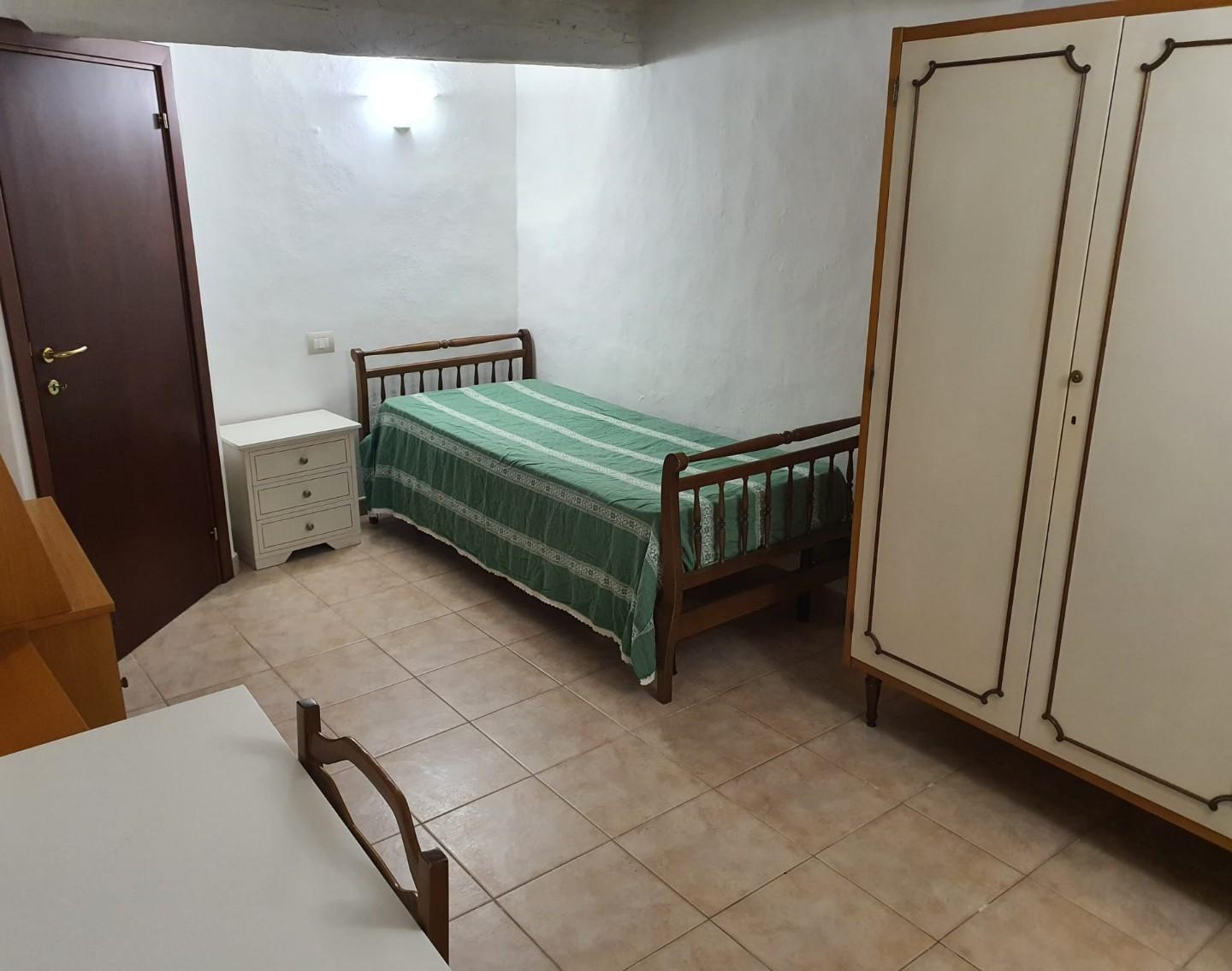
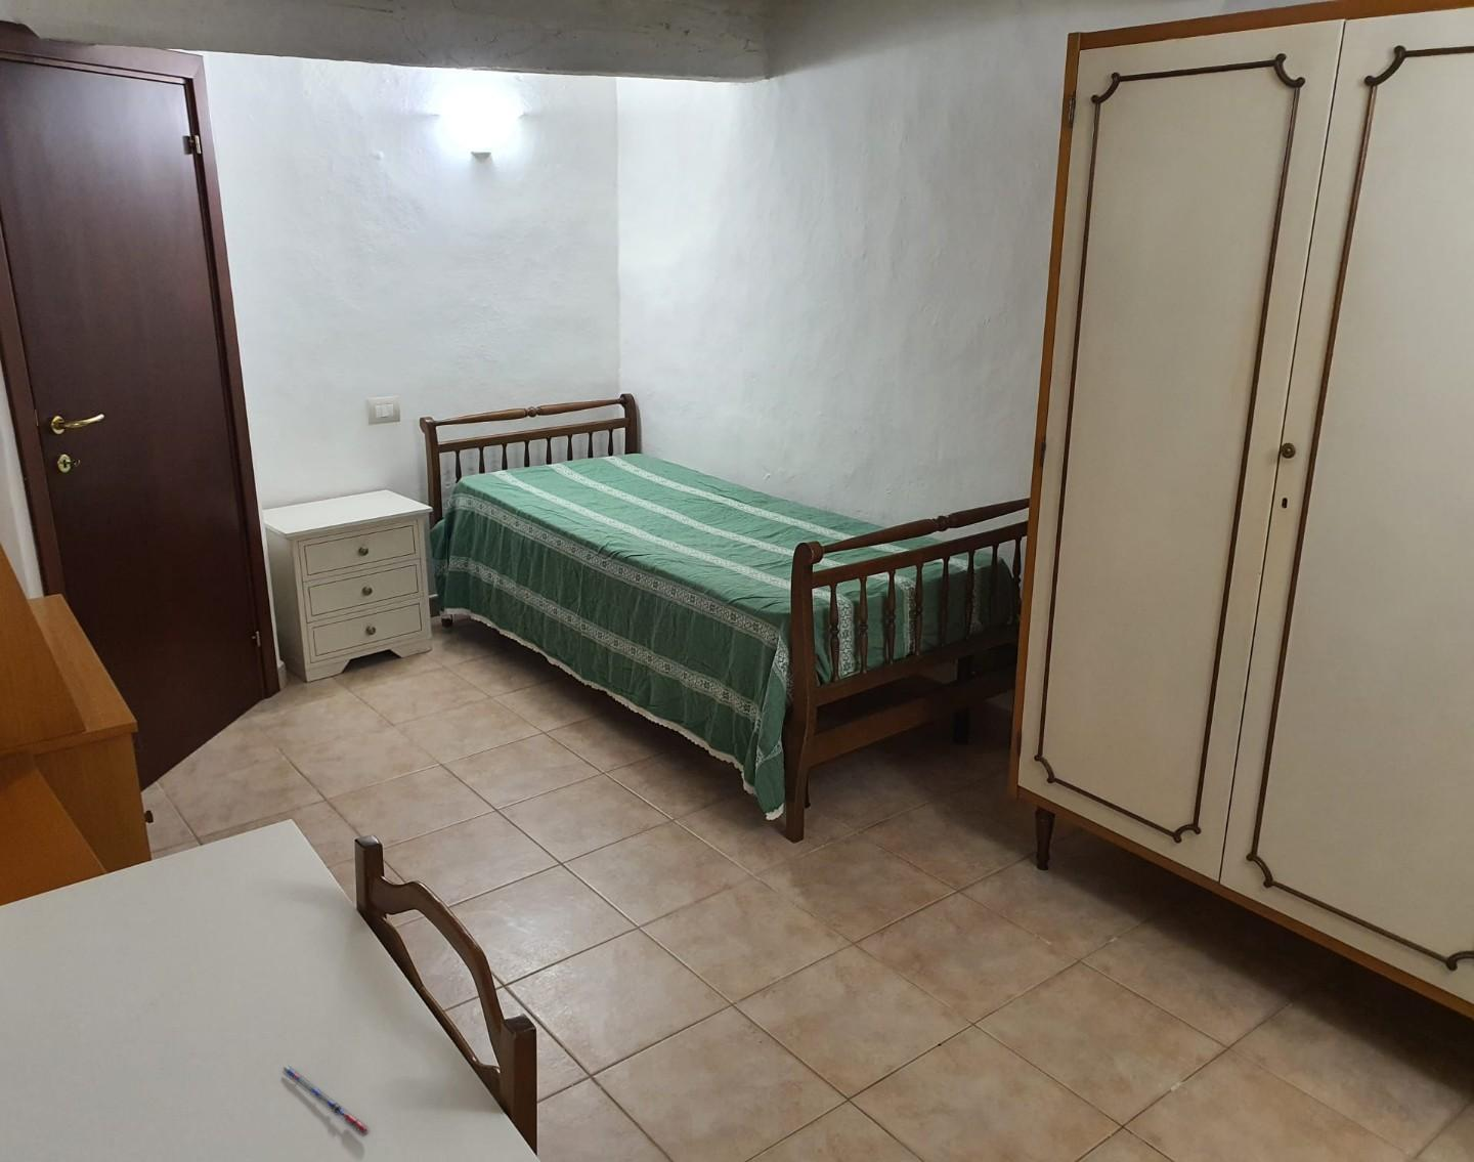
+ pen (323, 1097)
